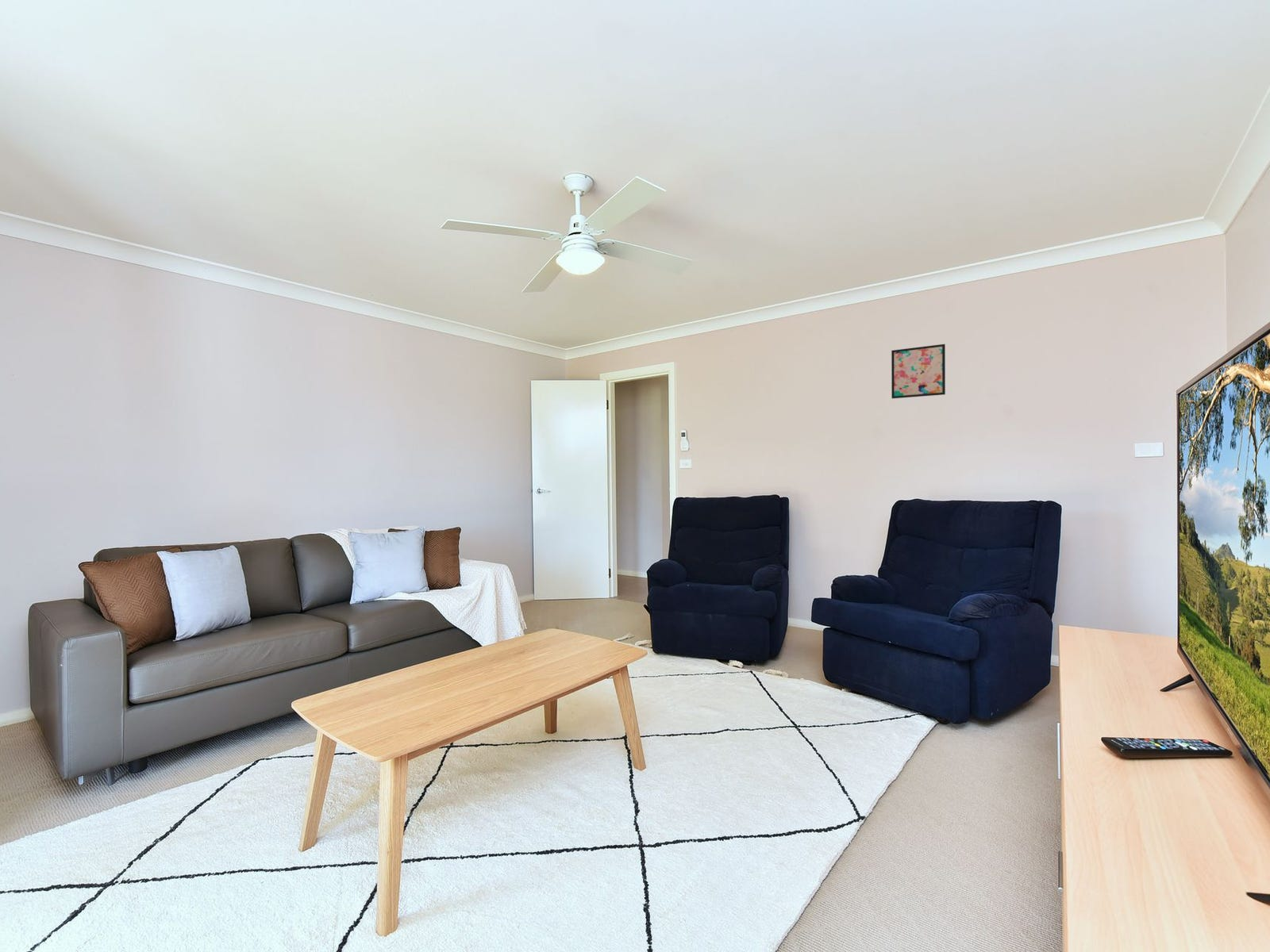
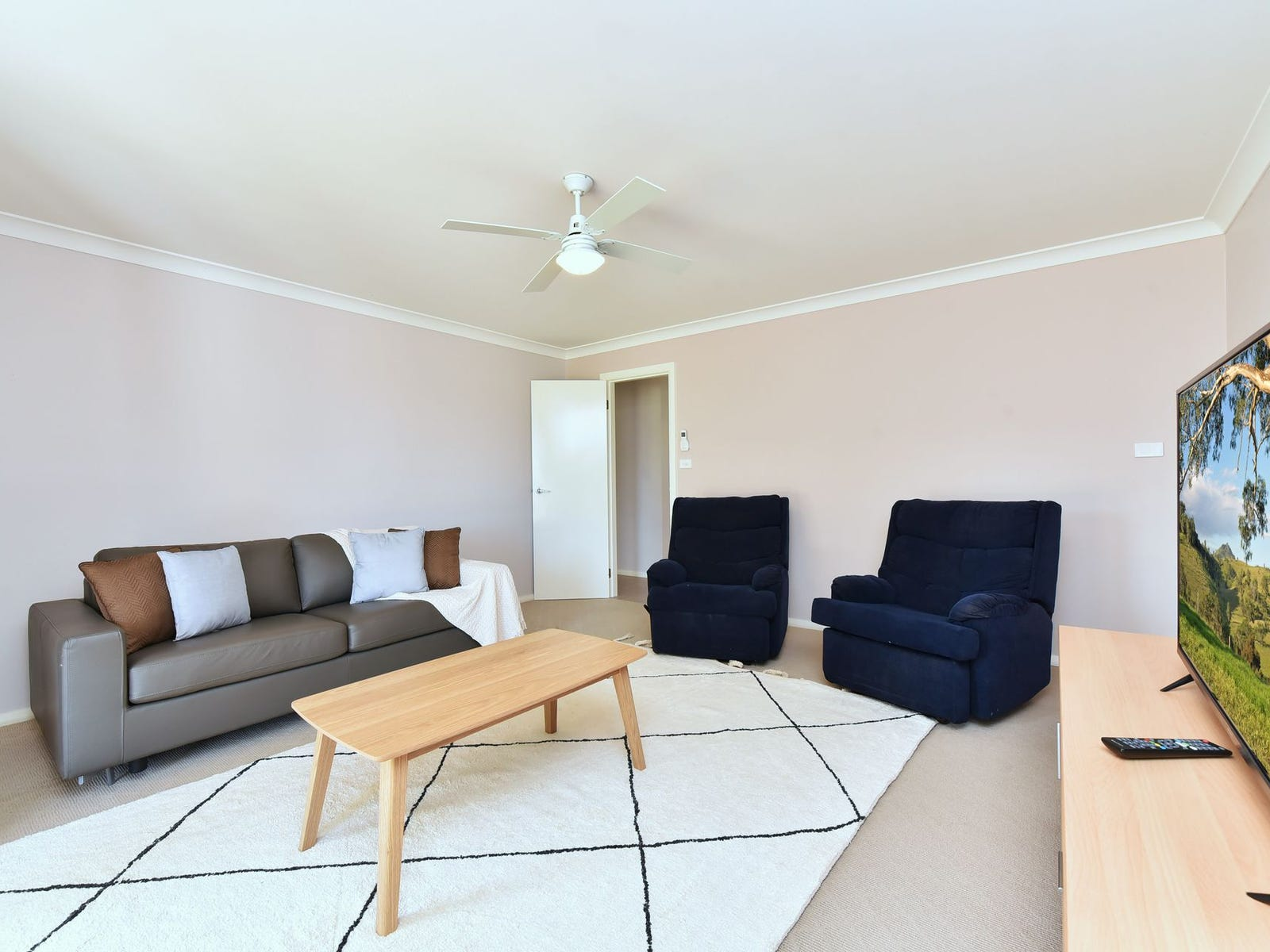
- wall art (918, 371)
